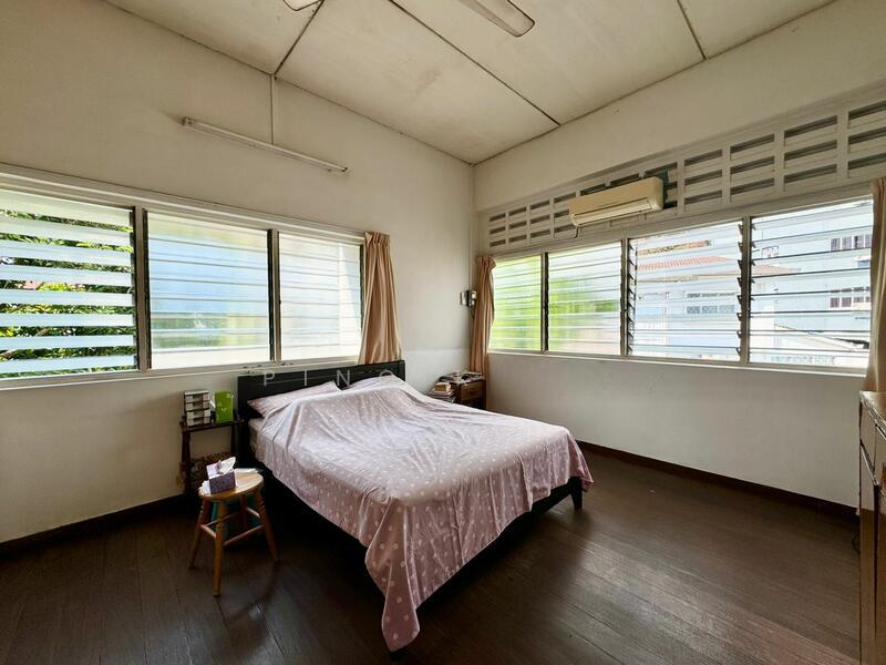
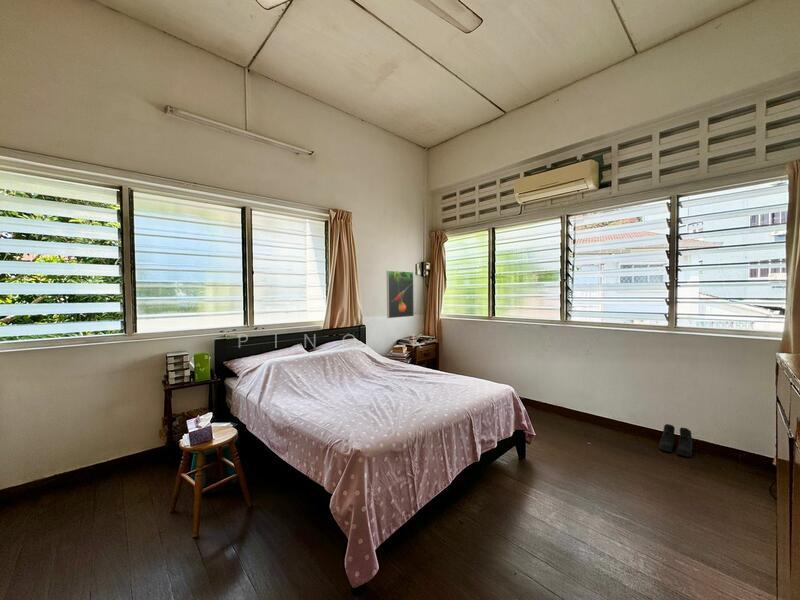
+ boots (673, 438)
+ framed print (400, 294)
